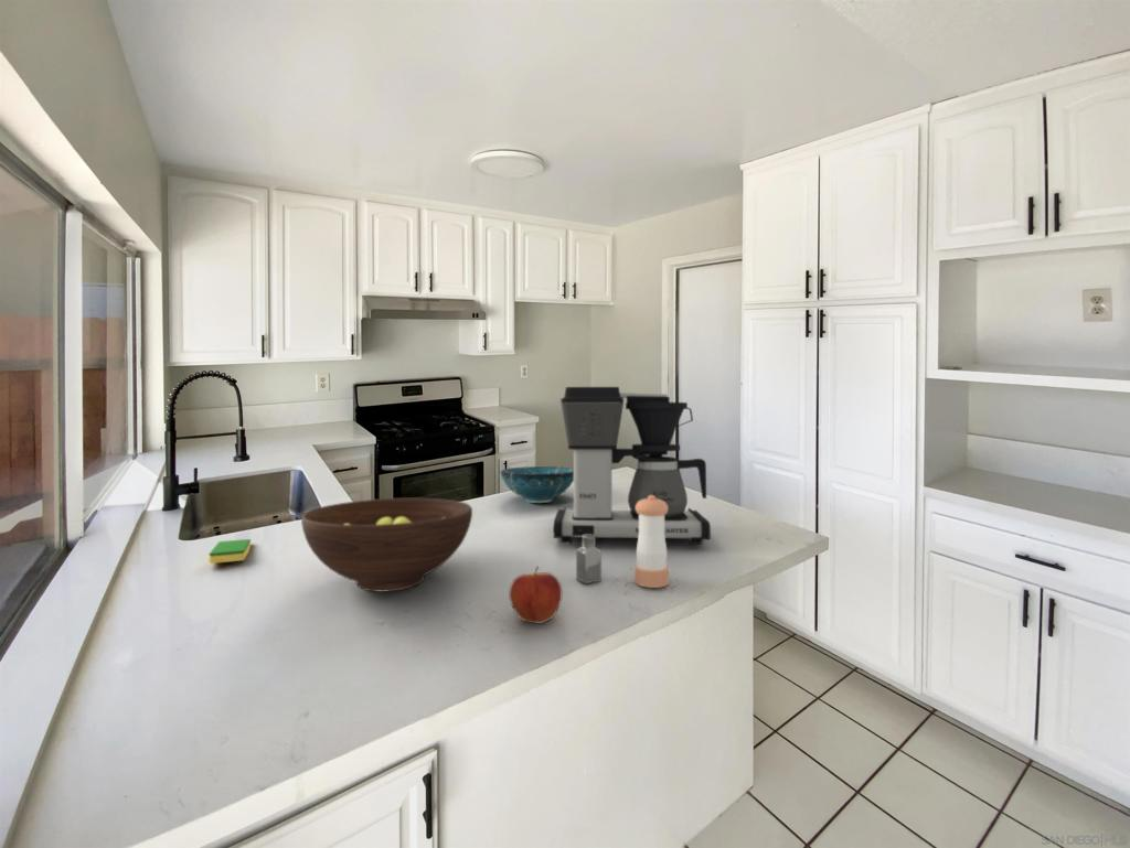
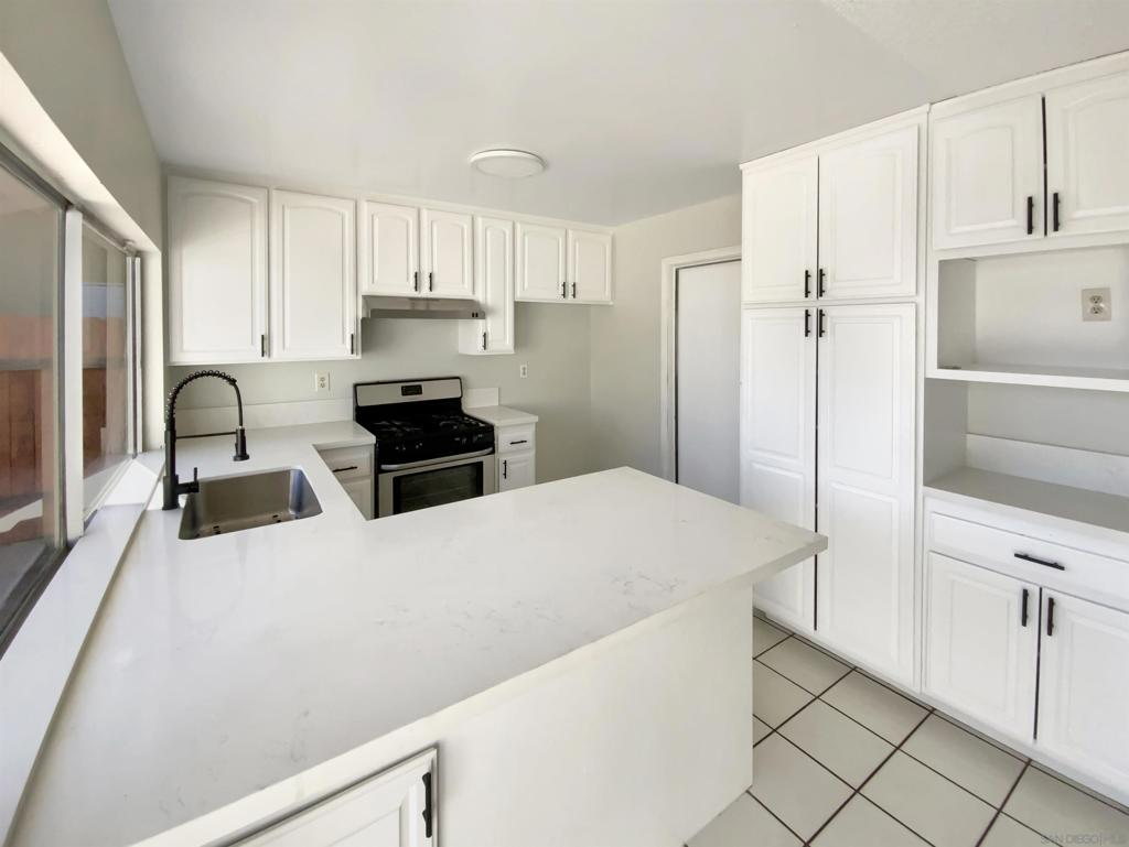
- decorative bowl (539, 485)
- fruit bowl (391, 546)
- dish sponge (231, 550)
- saltshaker (588, 557)
- apple (535, 593)
- coffee maker (633, 458)
- pepper shaker (651, 538)
